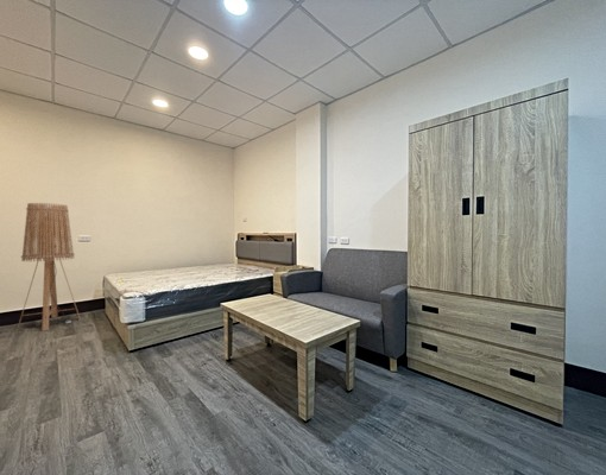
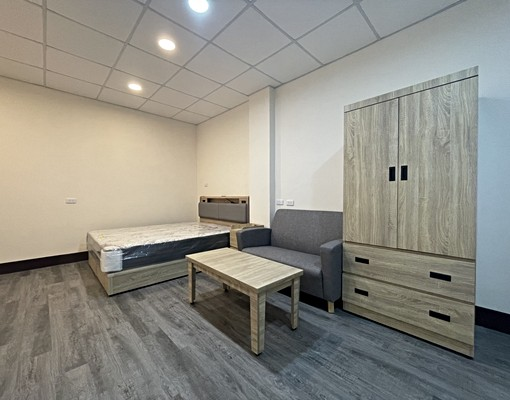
- floor lamp (49, 264)
